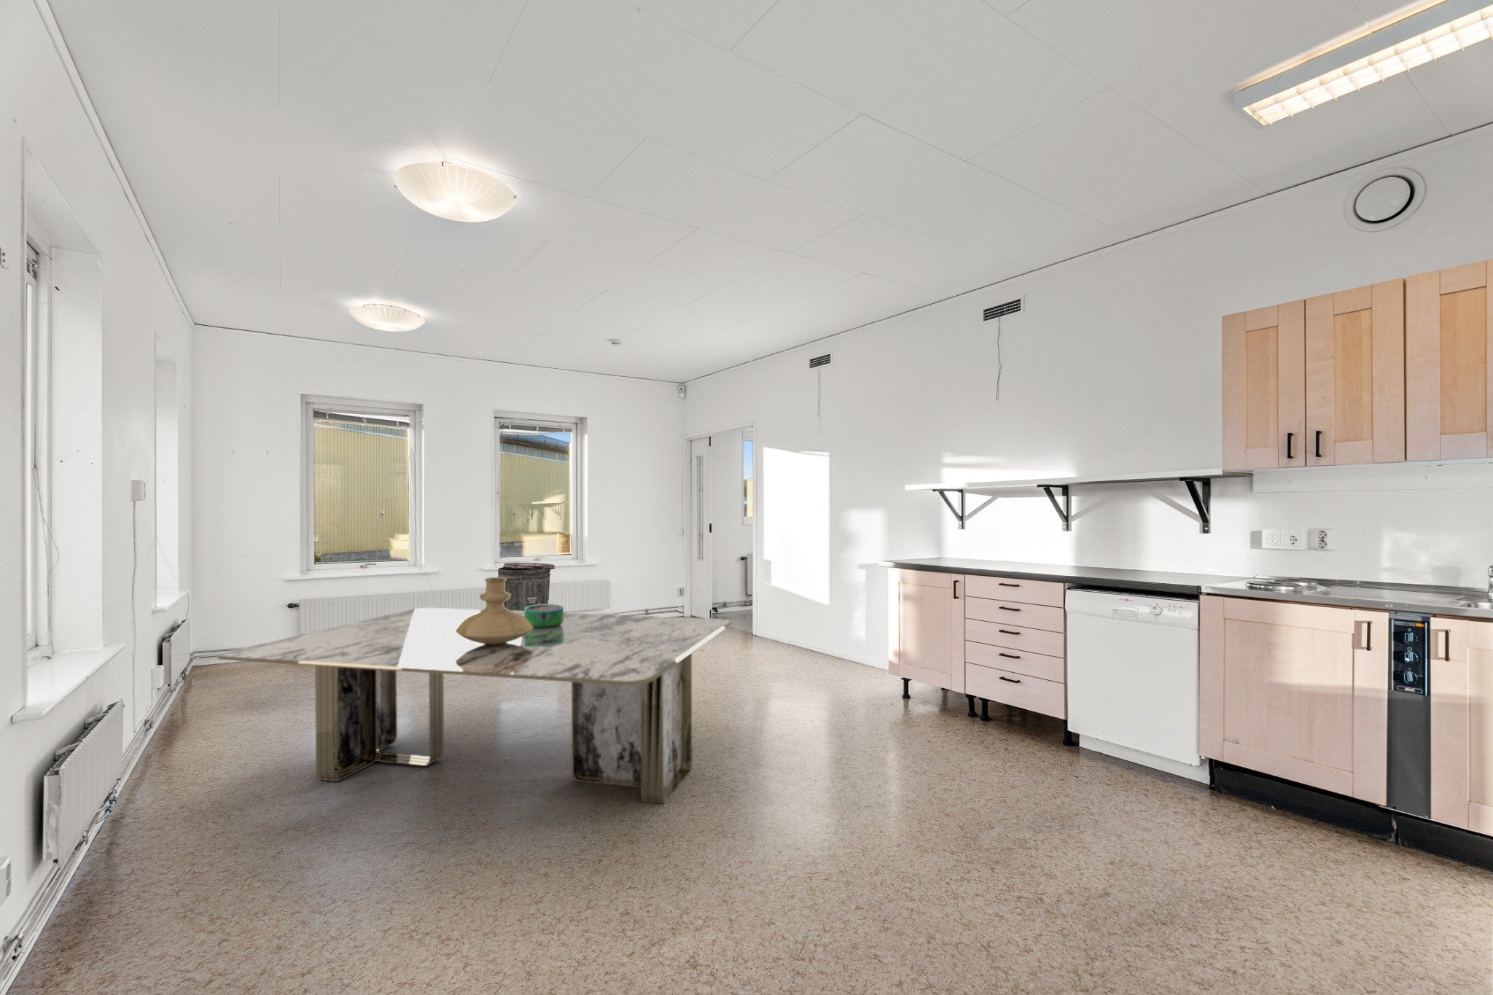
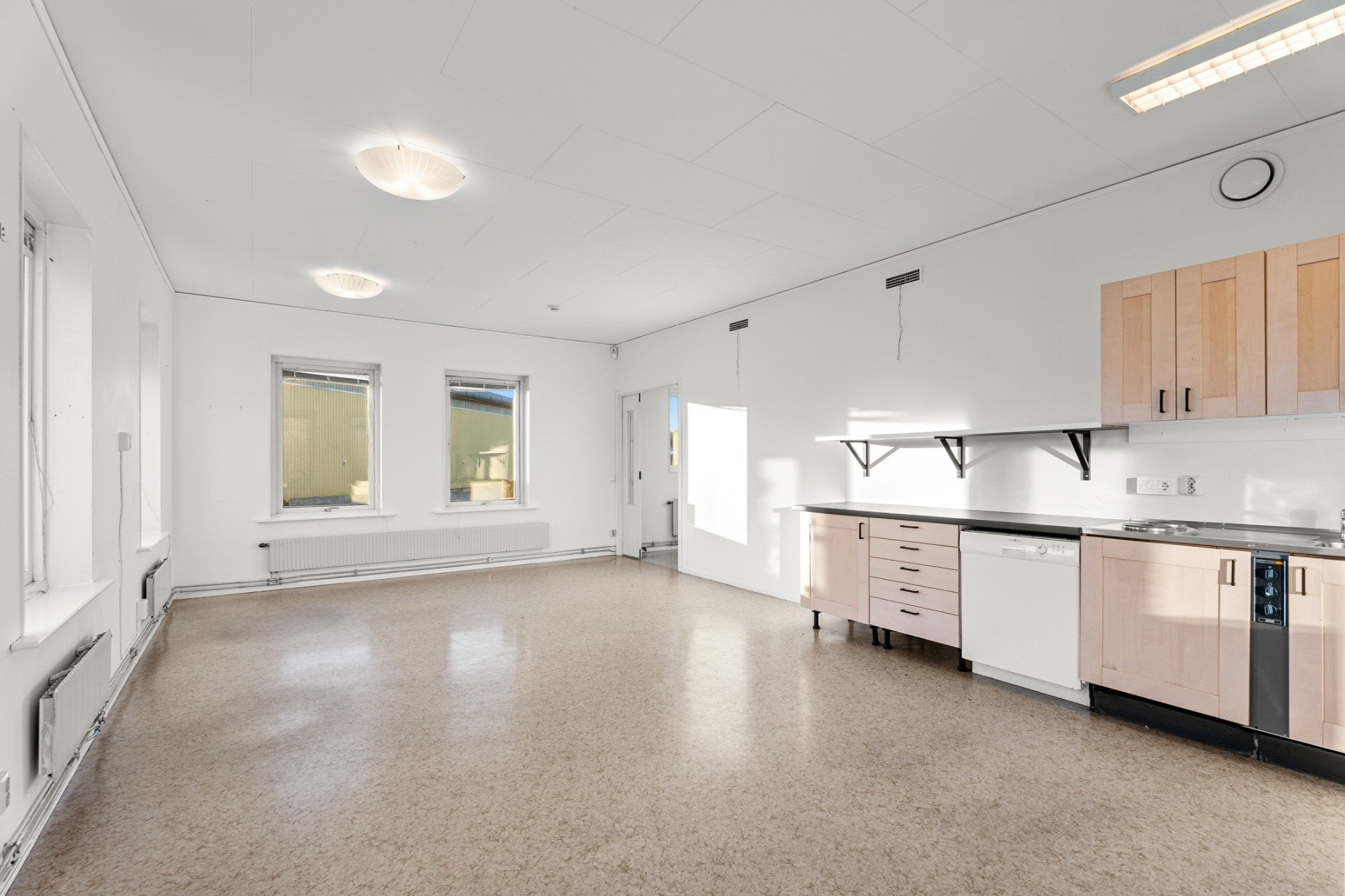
- dining table (504, 677)
- trash can lid (526, 600)
- vase (494, 610)
- decorative bowl (544, 615)
